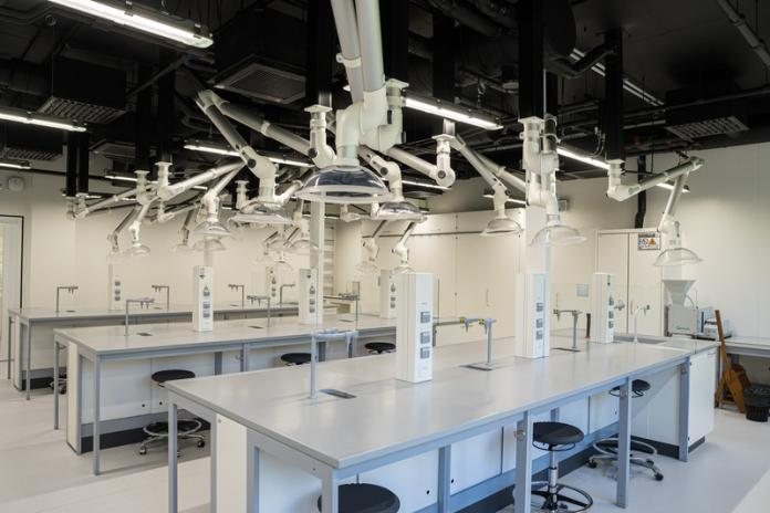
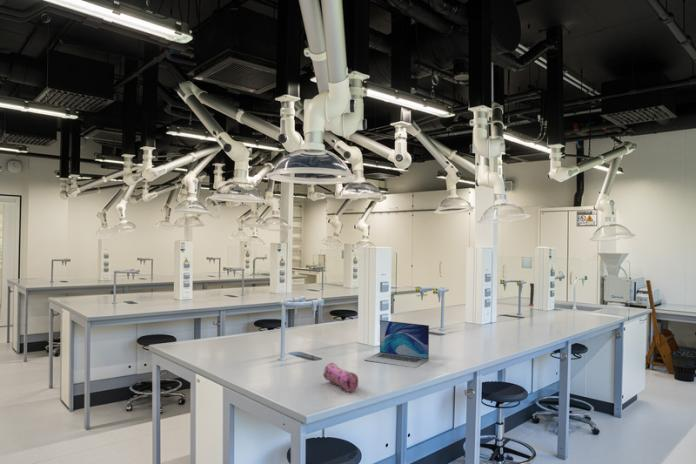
+ pencil case (340, 376)
+ laptop (396, 342)
